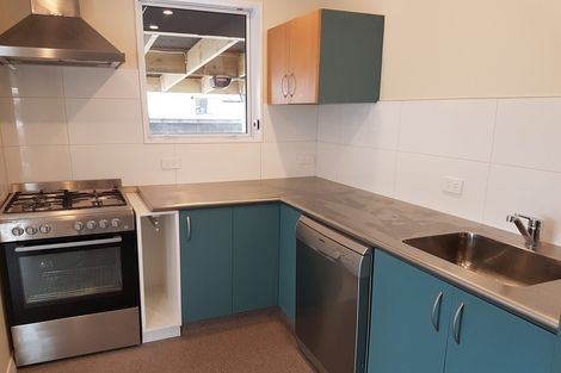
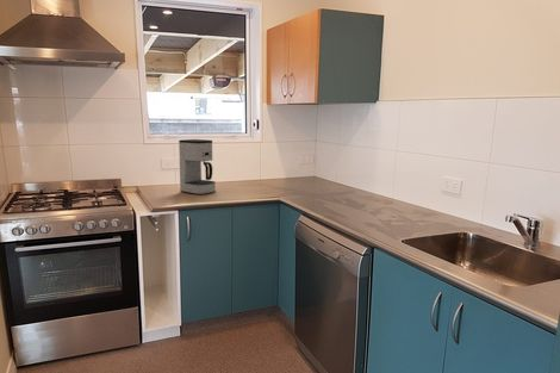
+ coffee maker (200, 166)
